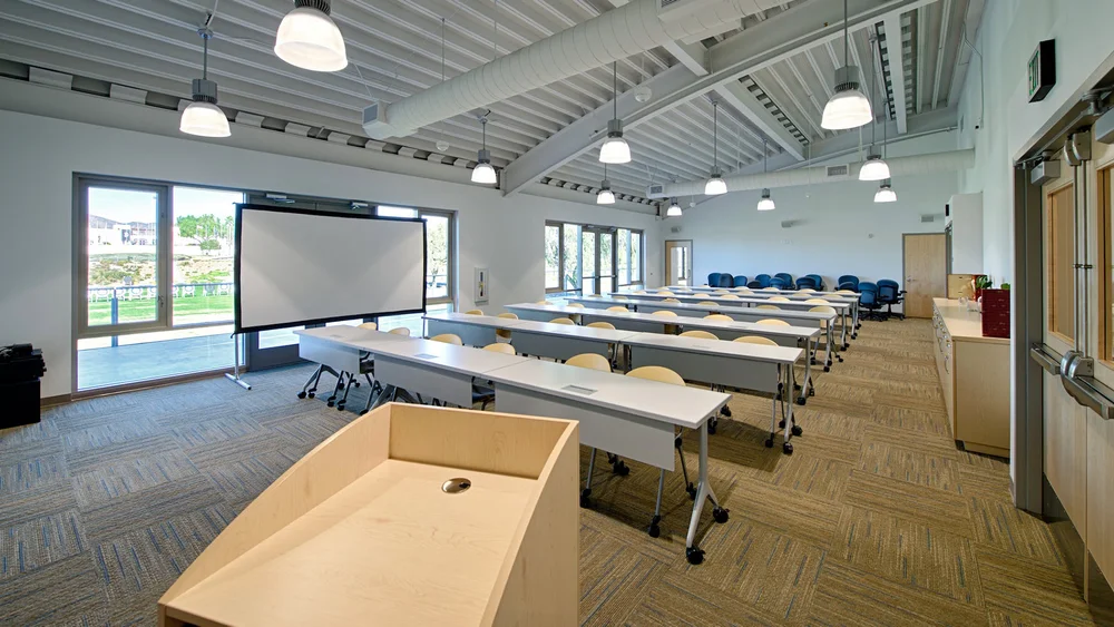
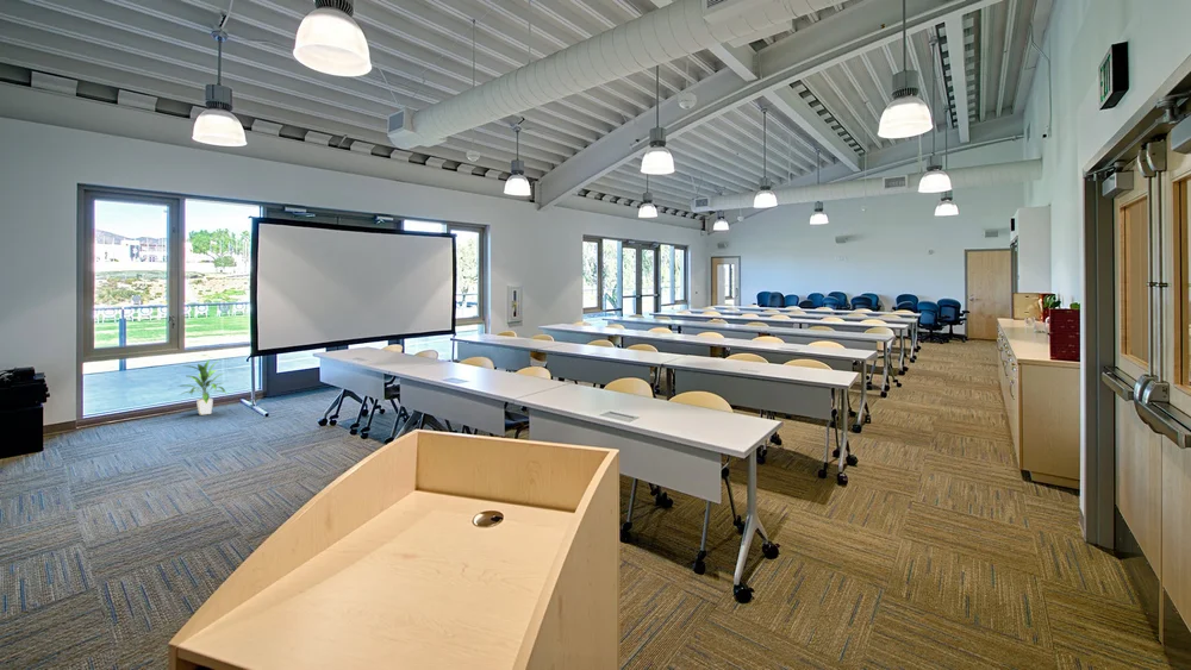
+ indoor plant (204, 386)
